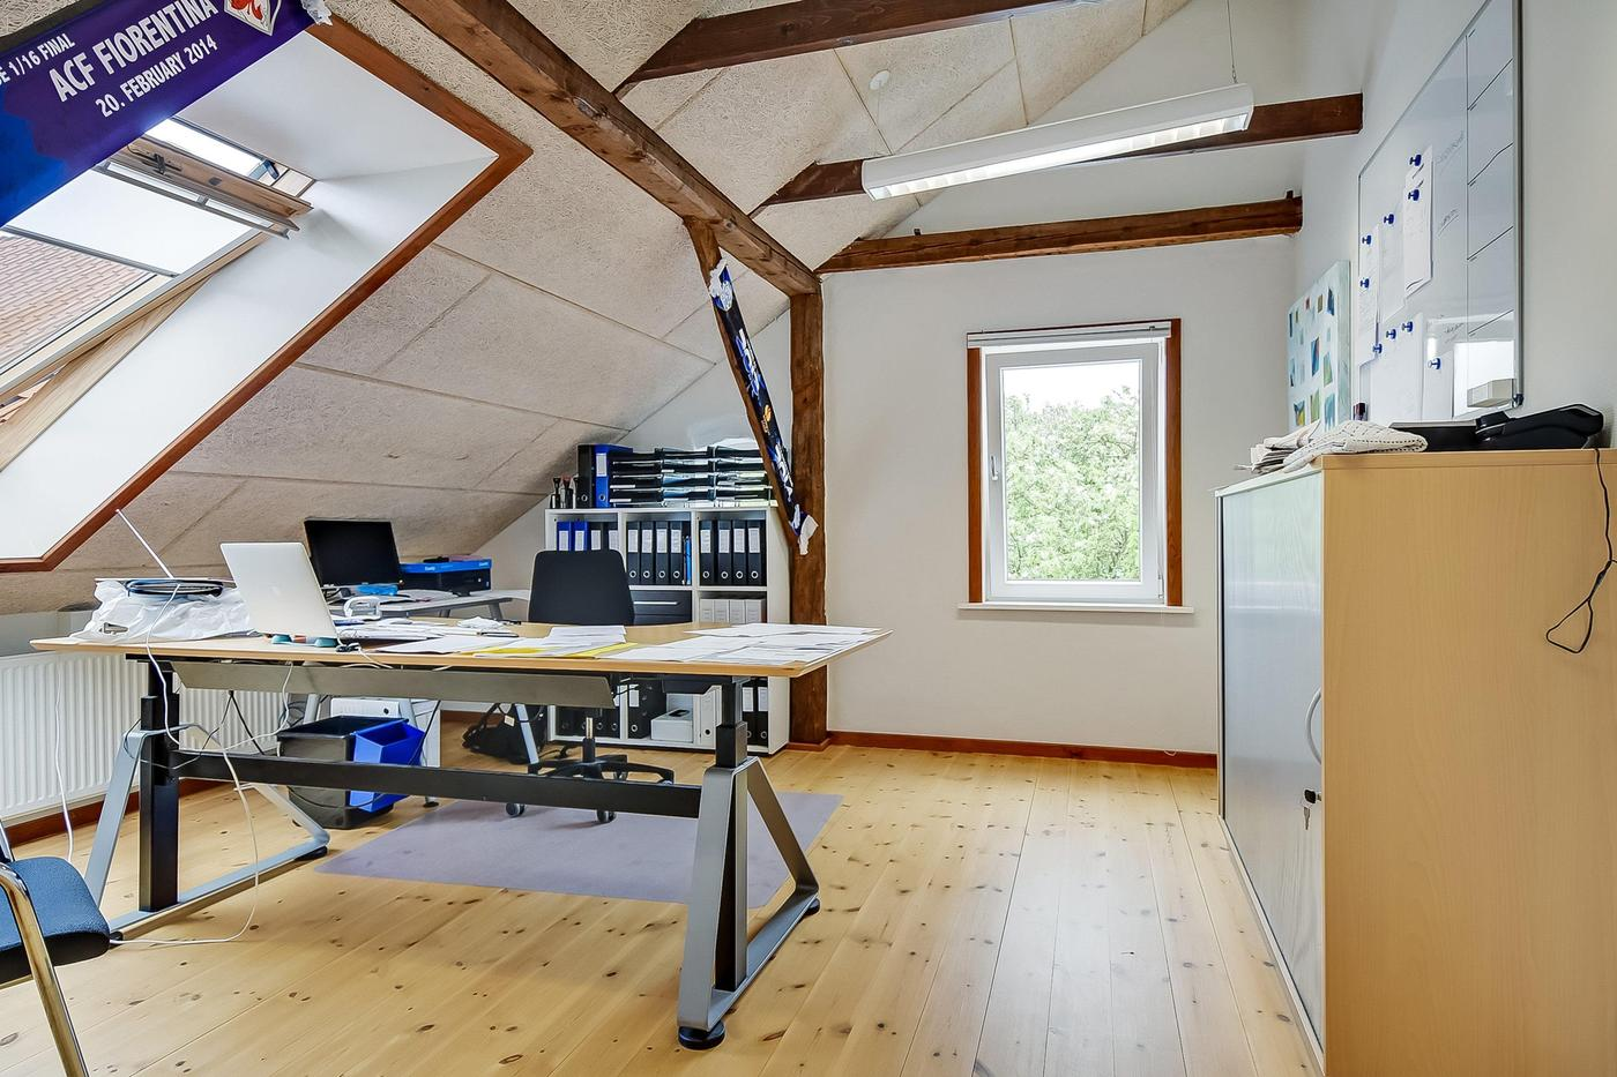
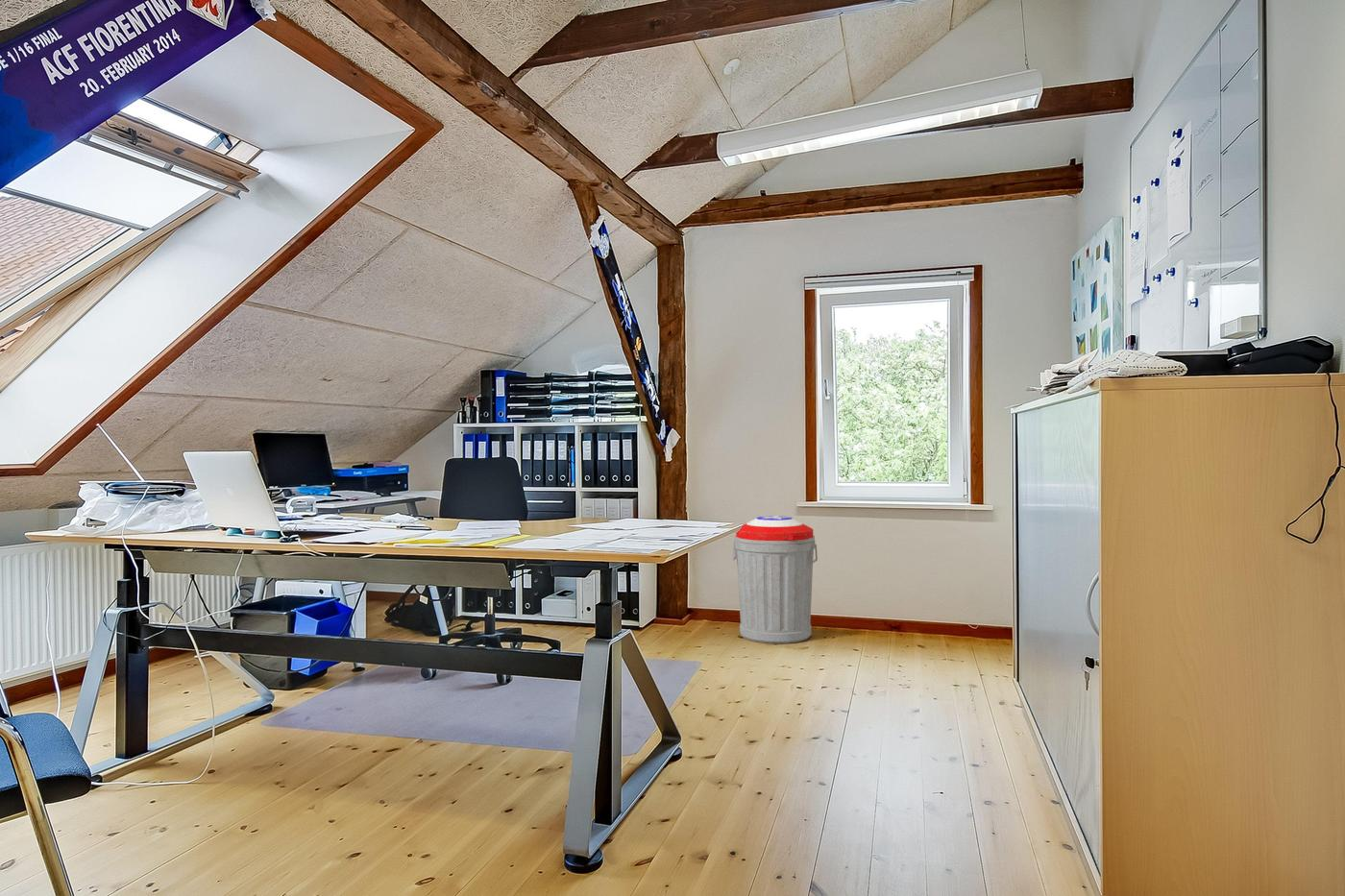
+ trash can (774, 575)
